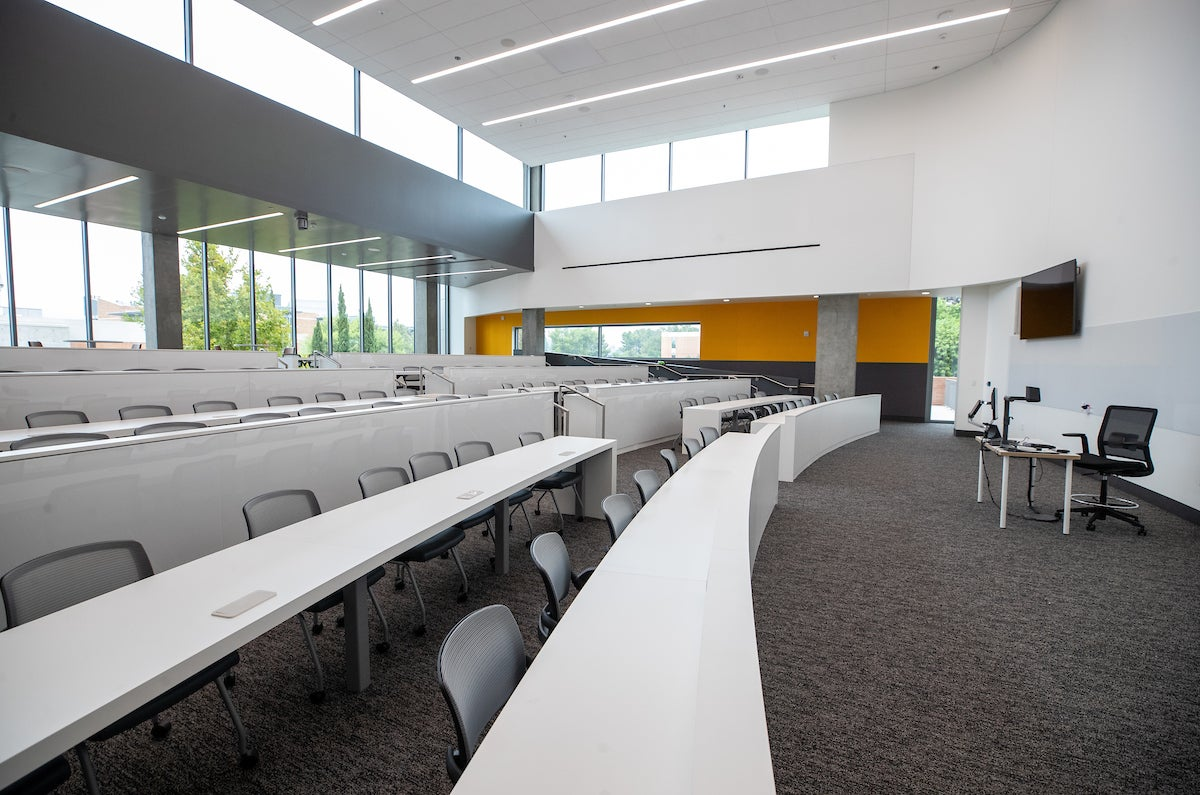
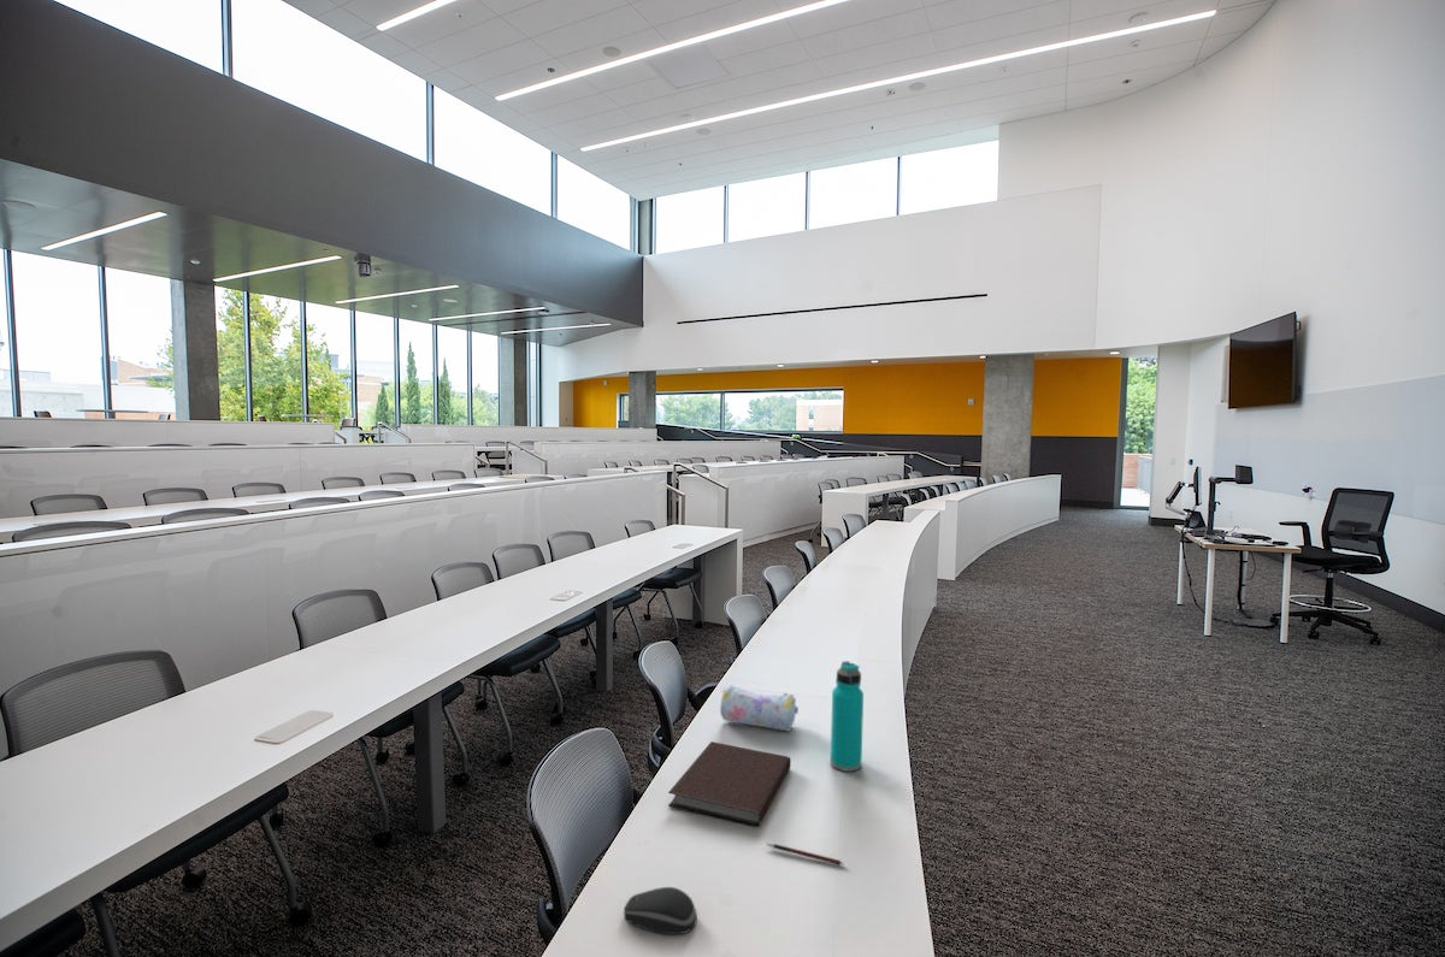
+ pen (803, 853)
+ pencil case (757, 708)
+ computer mouse (660, 905)
+ notebook (732, 780)
+ water bottle (847, 713)
